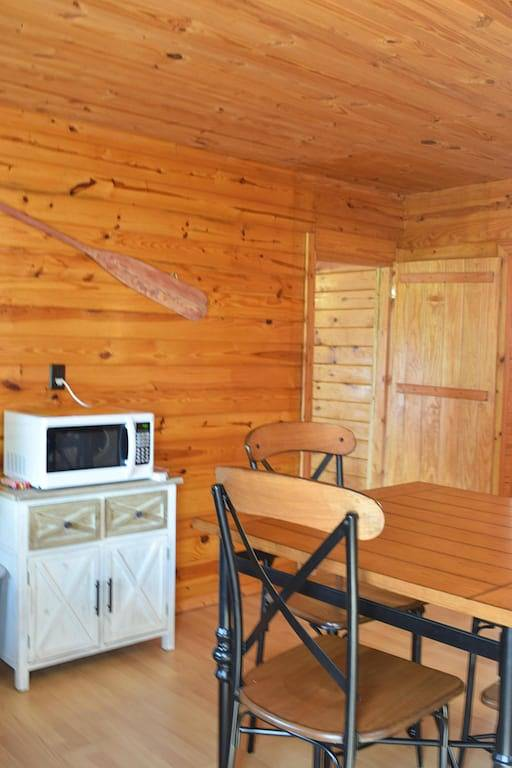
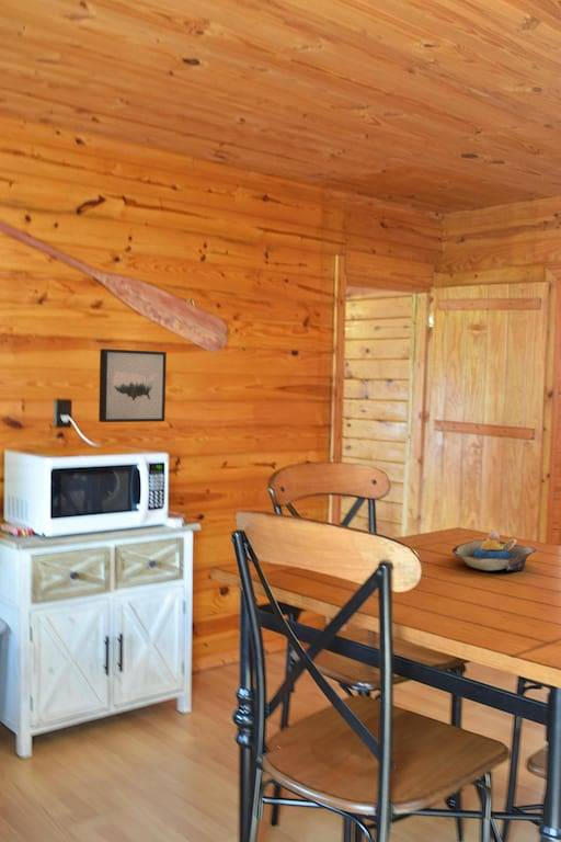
+ wall art (133, 386)
+ decorative bowl (493, 546)
